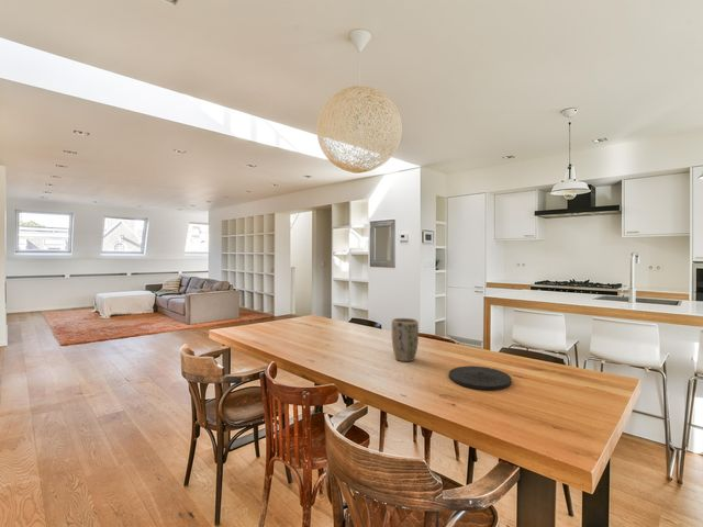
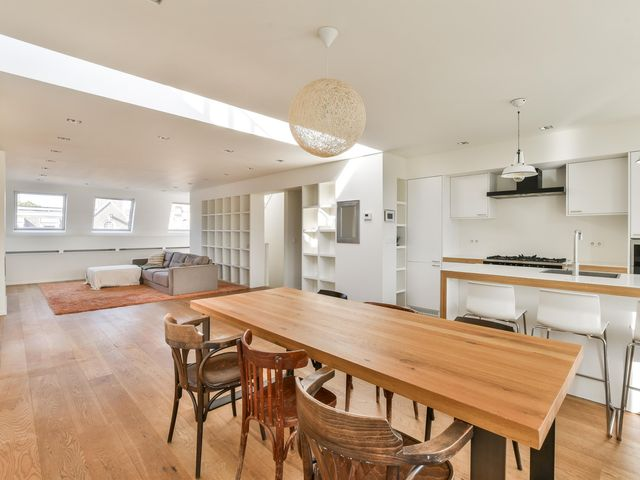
- plate (479, 374)
- plant pot (404, 339)
